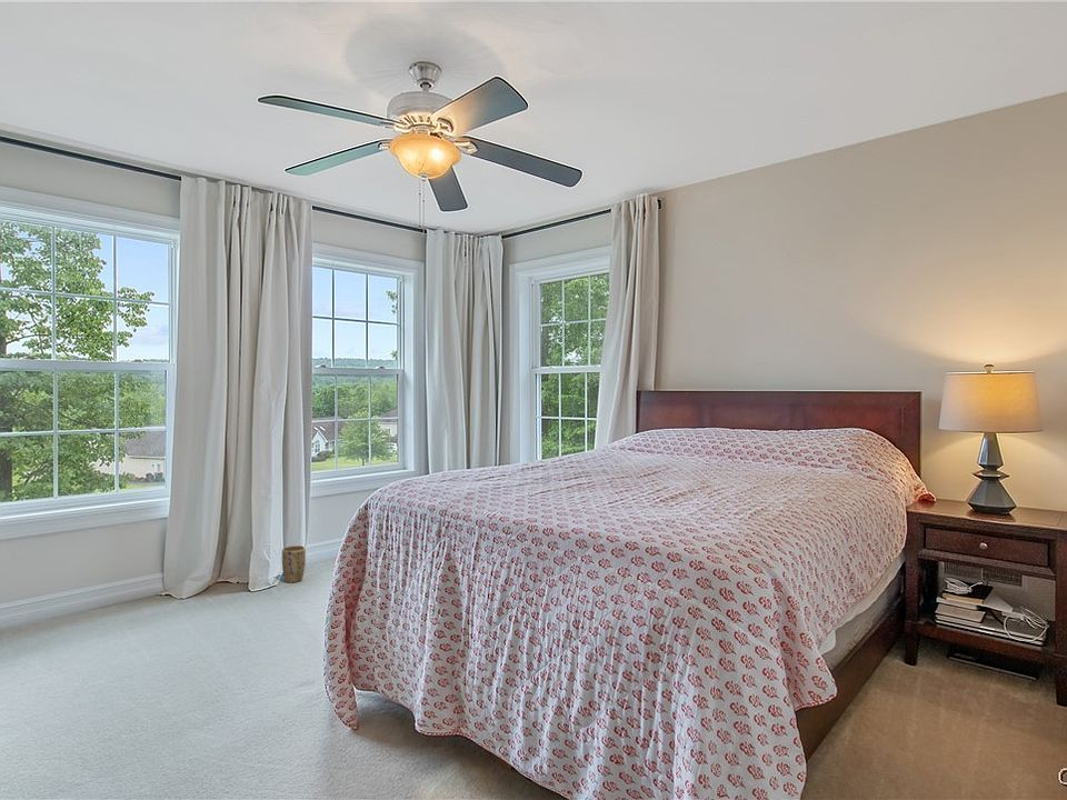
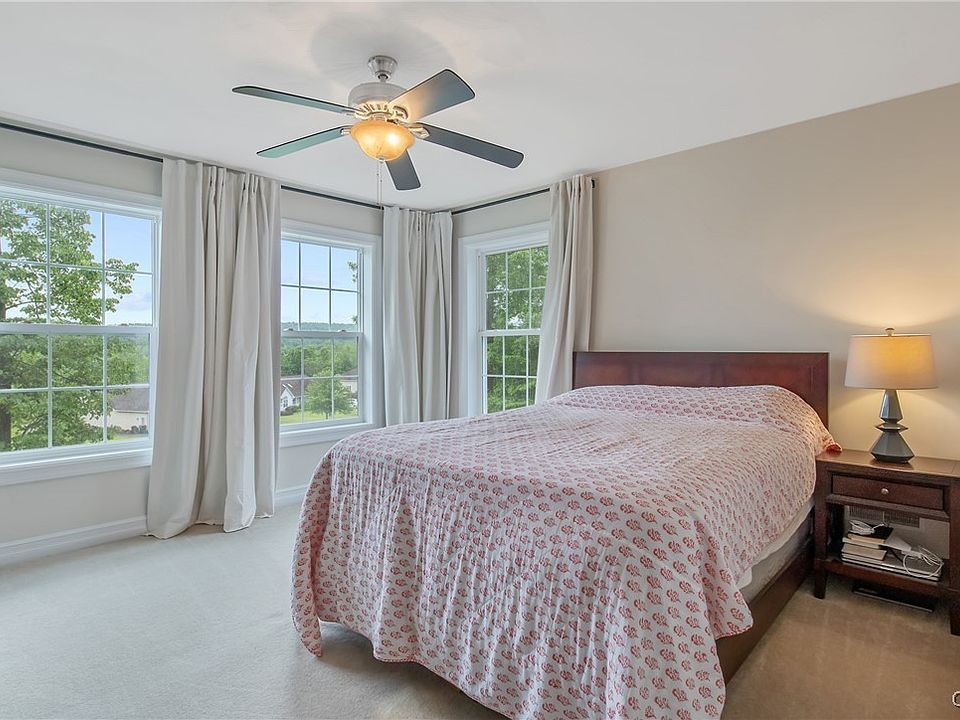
- plant pot (293, 563)
